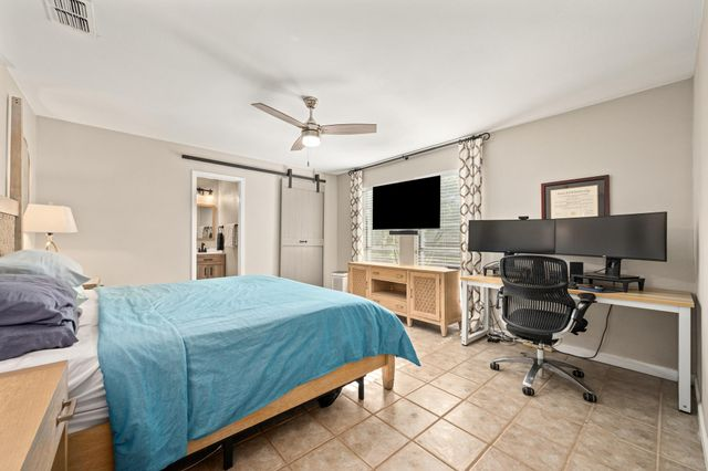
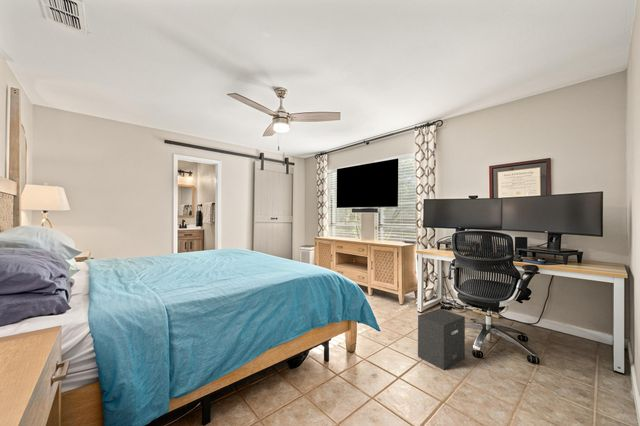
+ speaker (441, 336)
